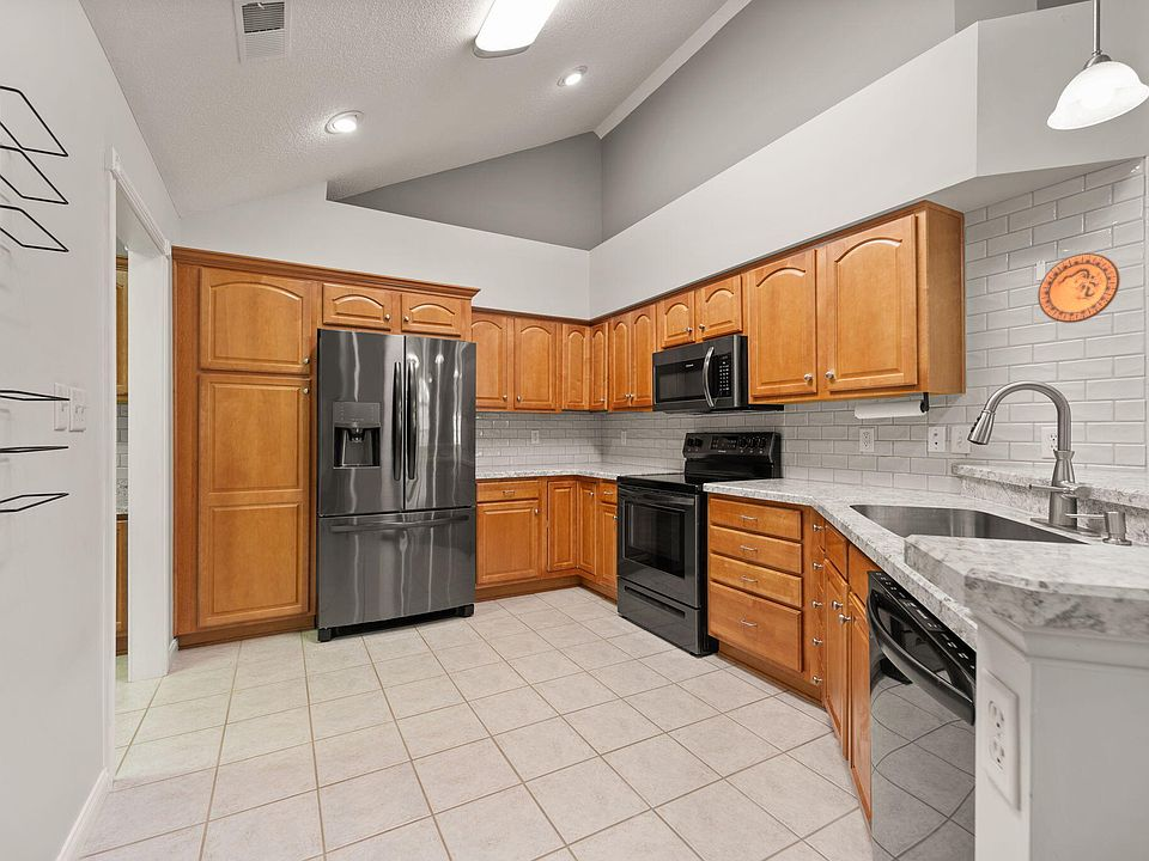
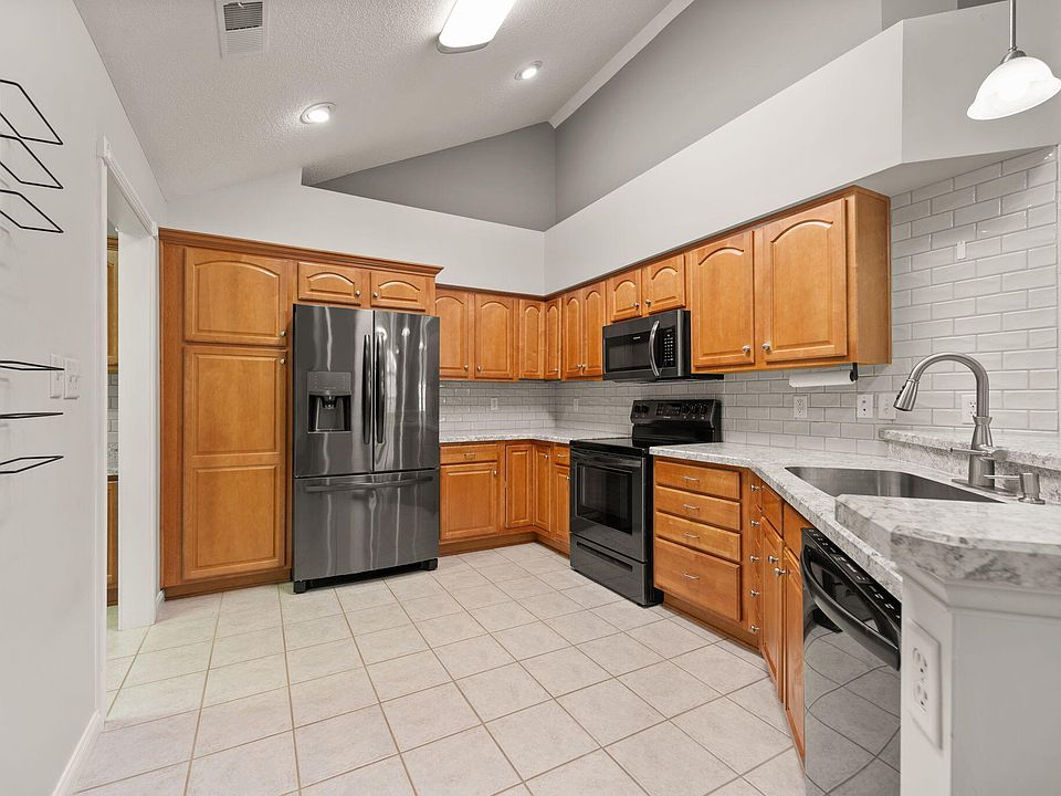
- decorative plate (1077, 288)
